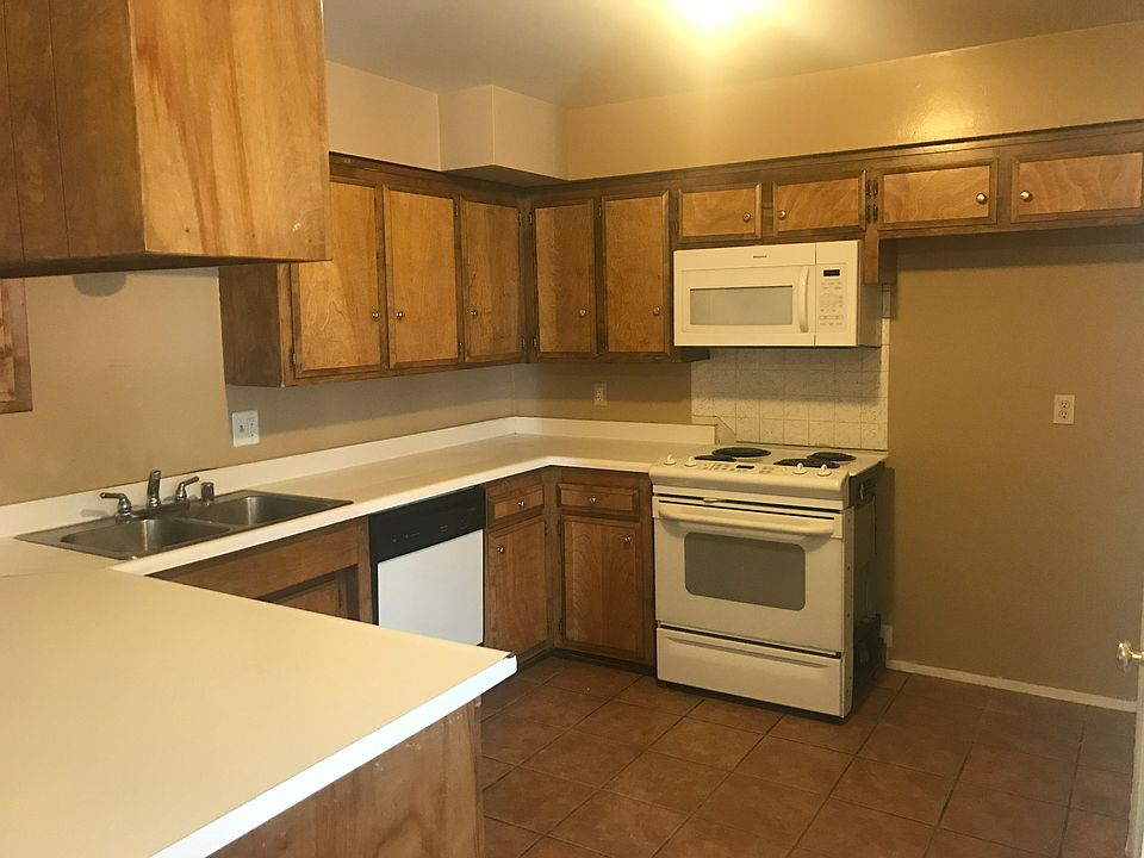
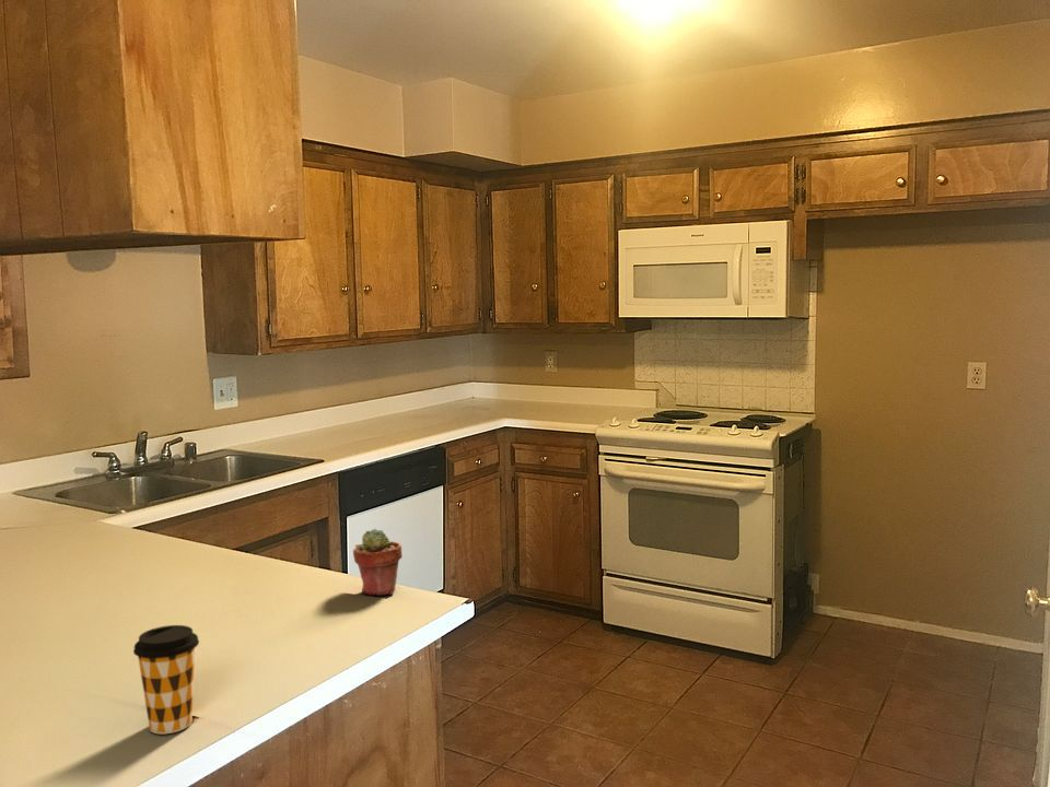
+ coffee cup (168, 679)
+ potted succulent (377, 560)
